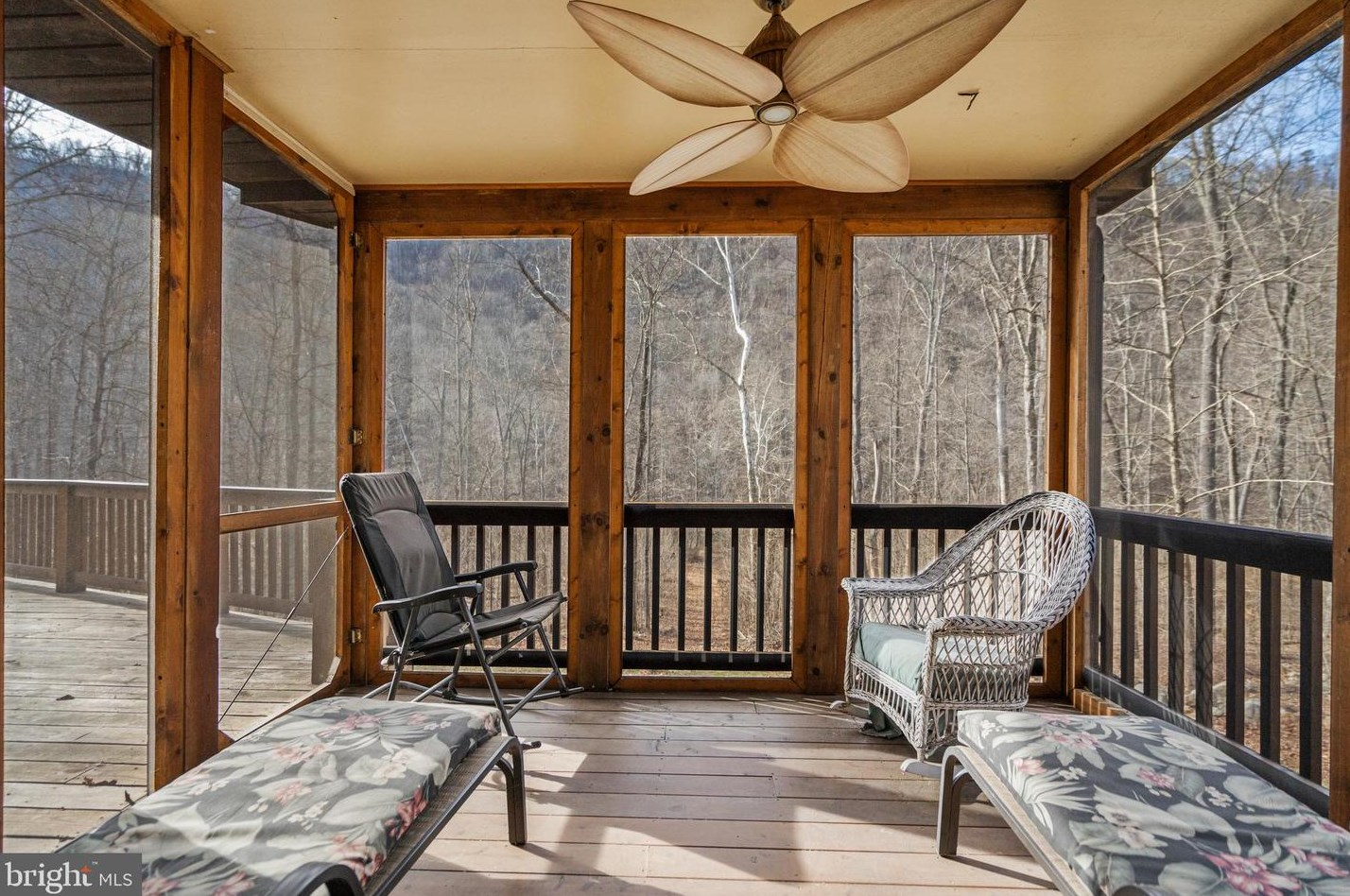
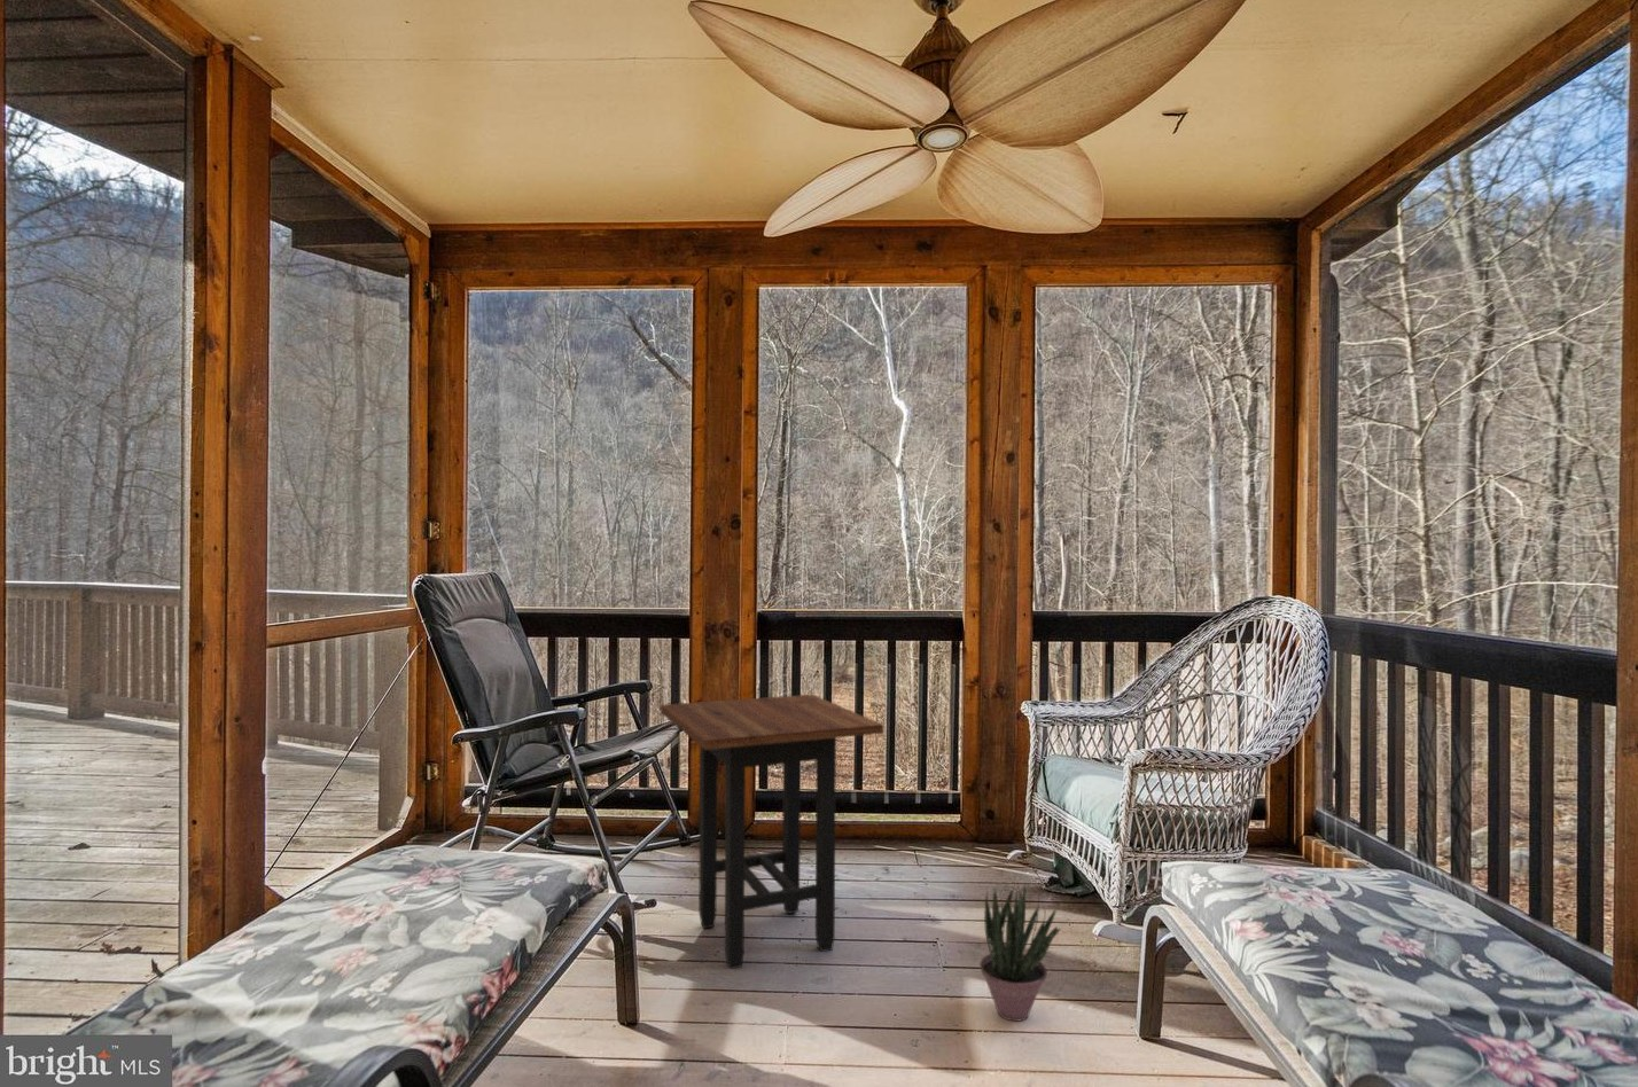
+ side table (783, 825)
+ potted plant (1018, 949)
